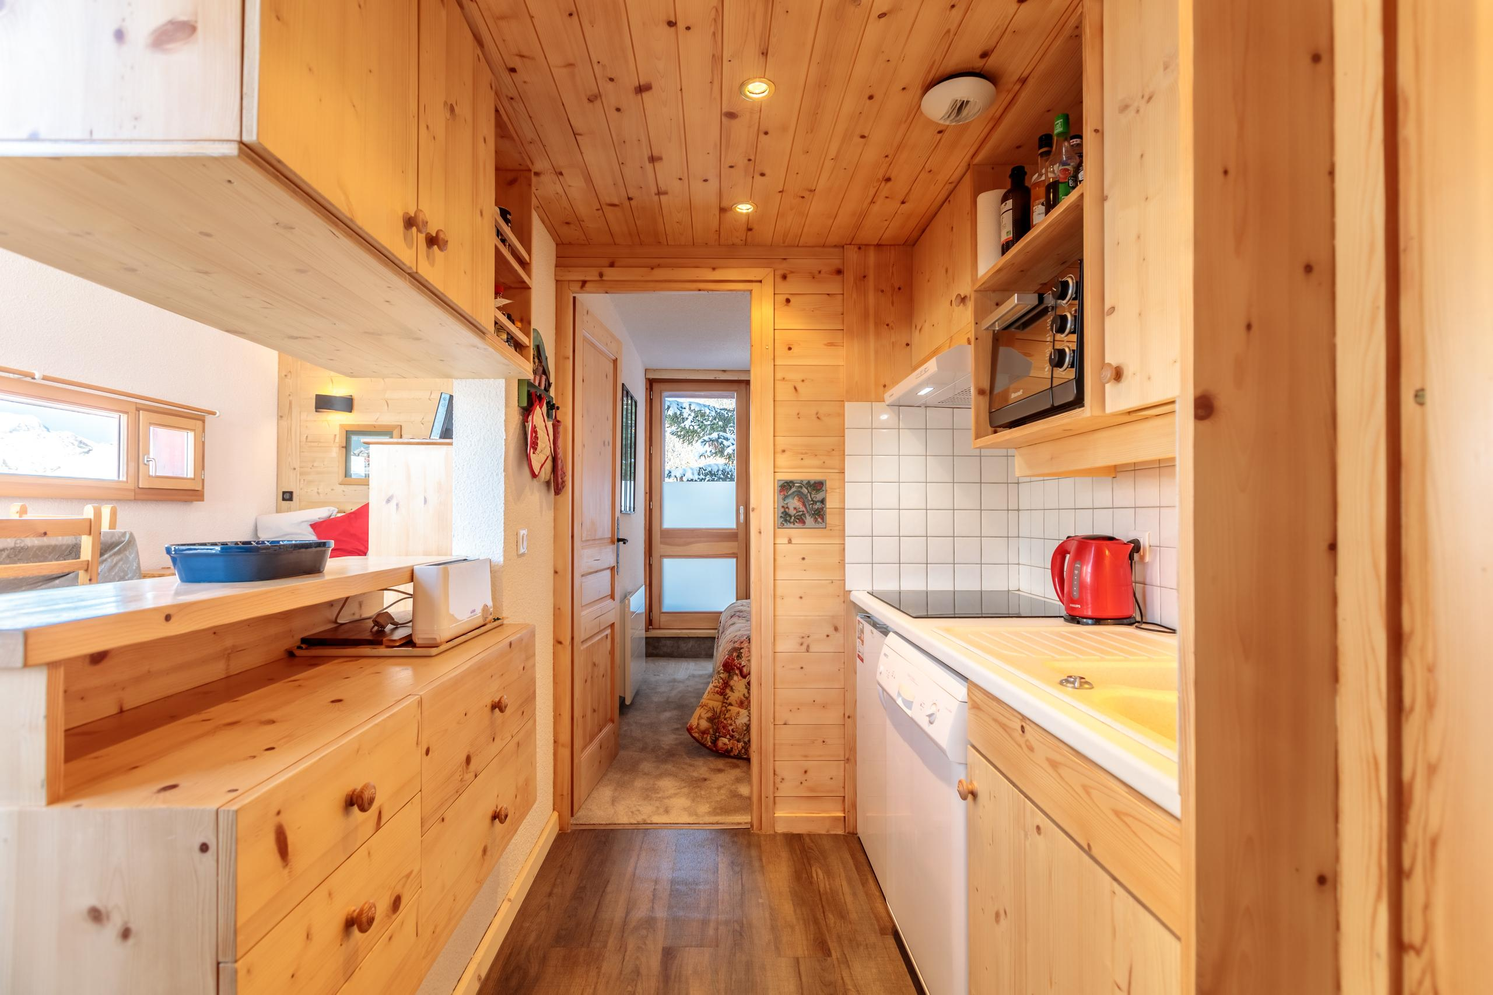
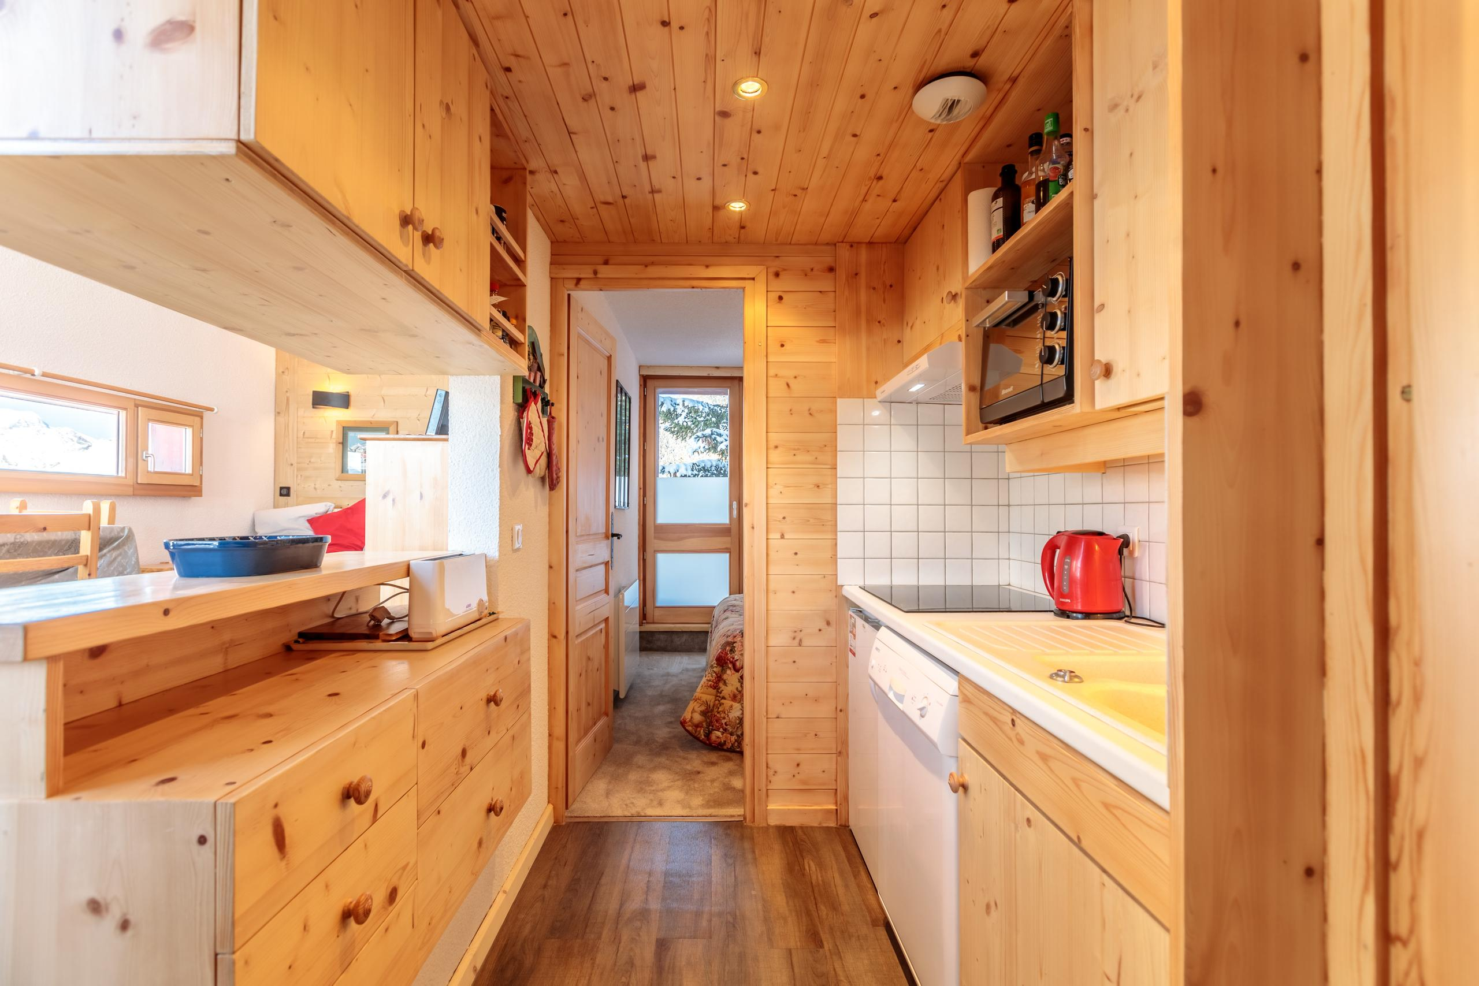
- decorative tile (801, 504)
